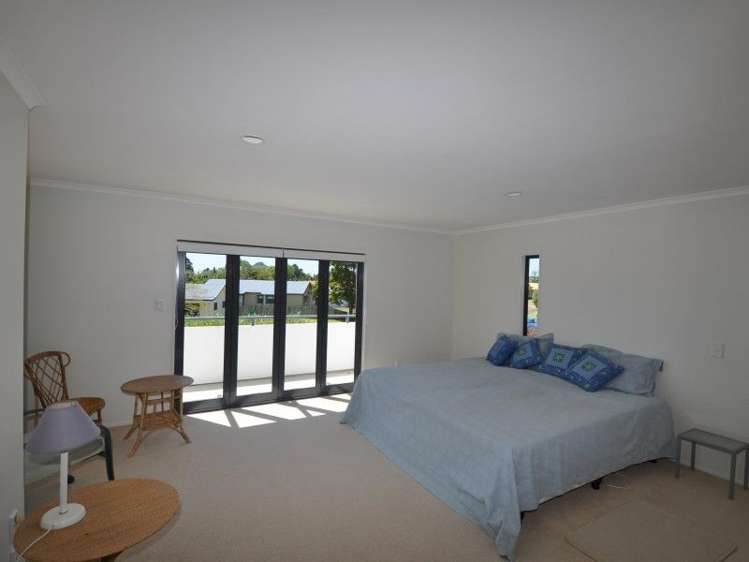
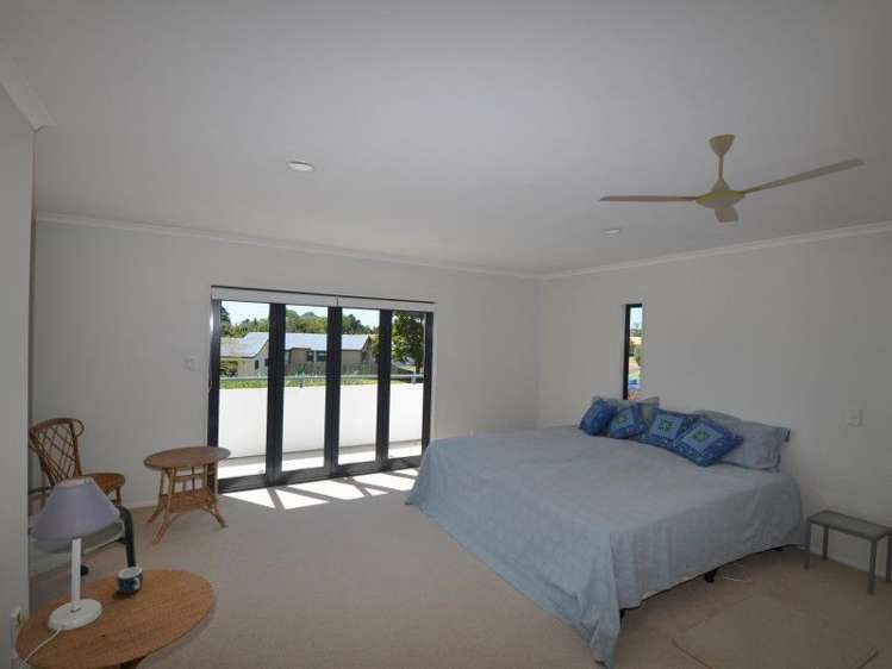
+ ceiling fan (716, 181)
+ mug (131, 581)
